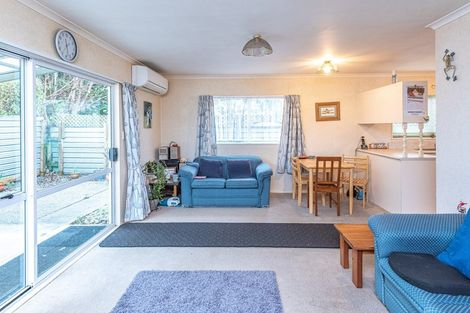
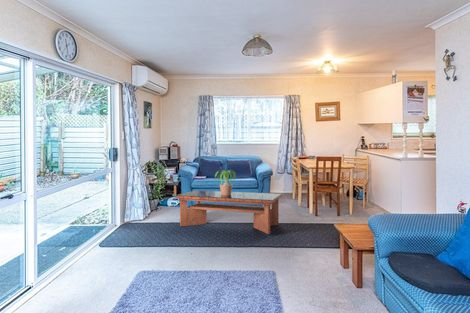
+ potted plant (223, 182)
+ coffee table (229, 210)
